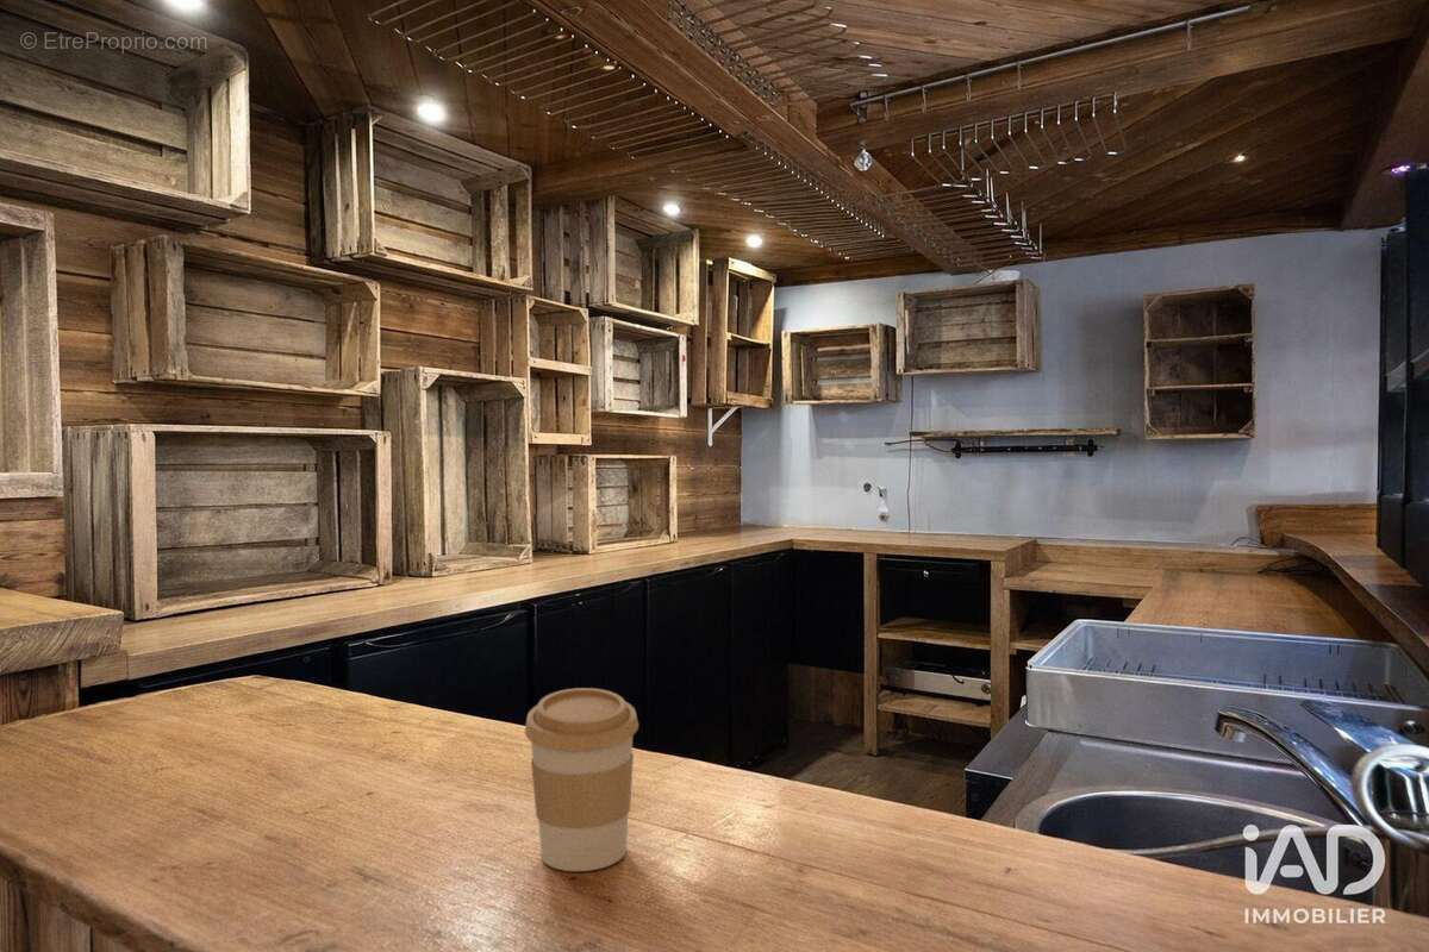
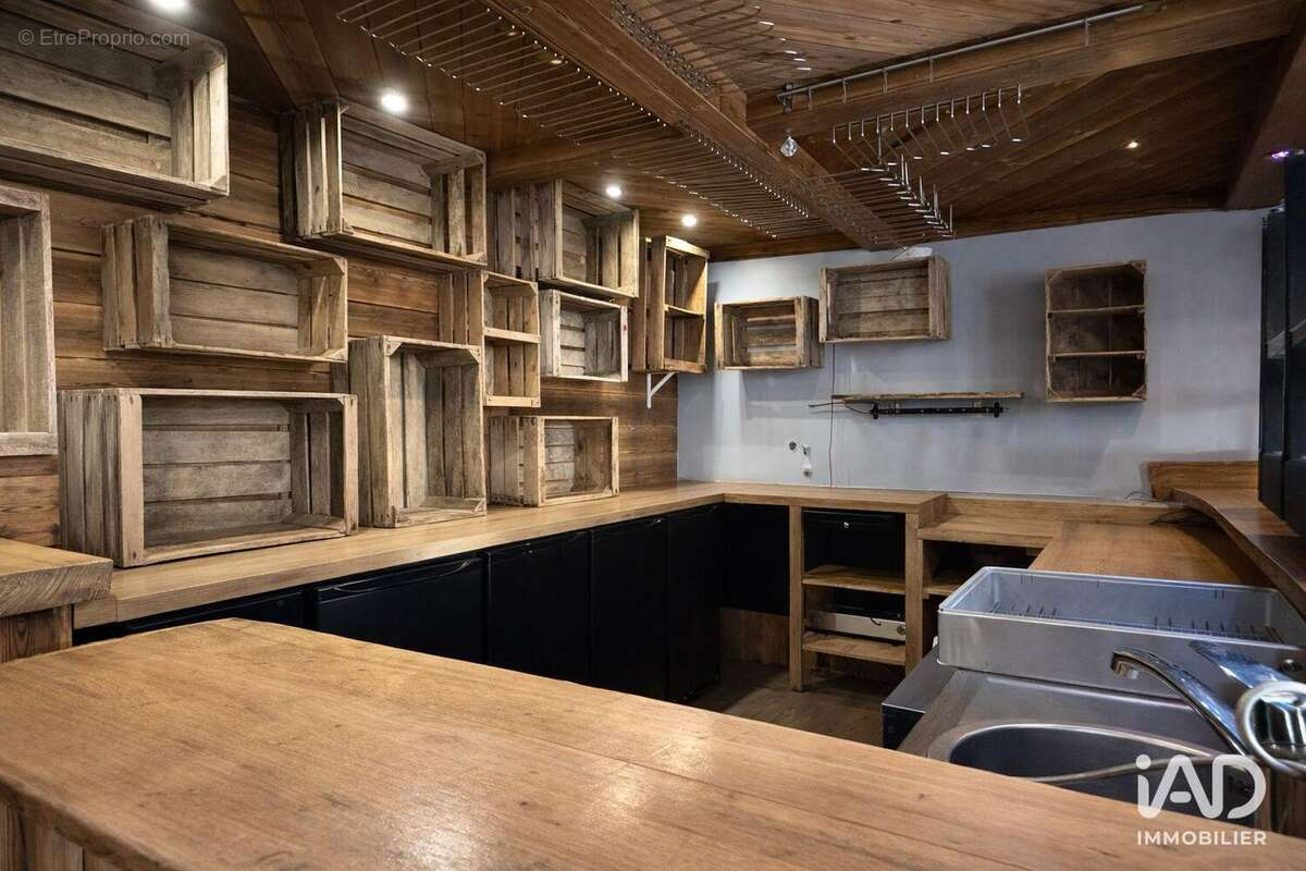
- coffee cup (582, 775)
